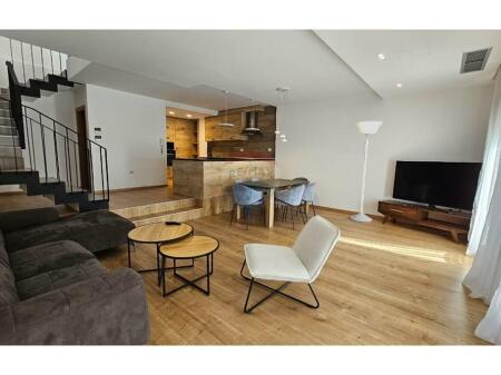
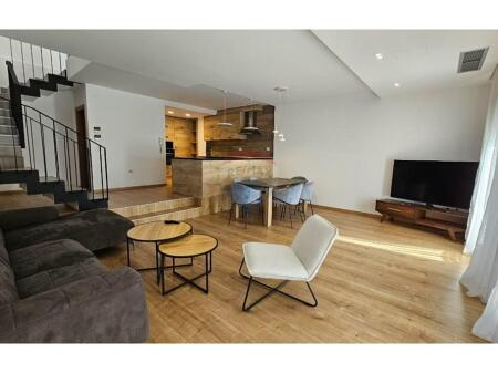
- floor lamp (364, 171)
